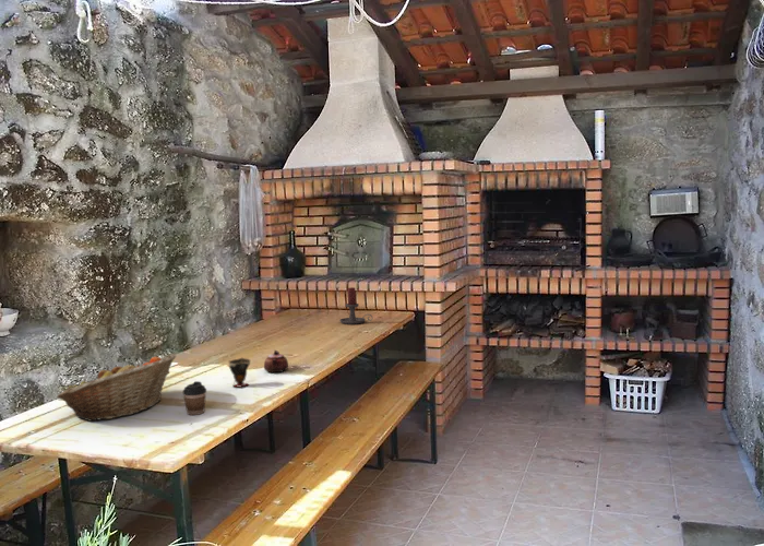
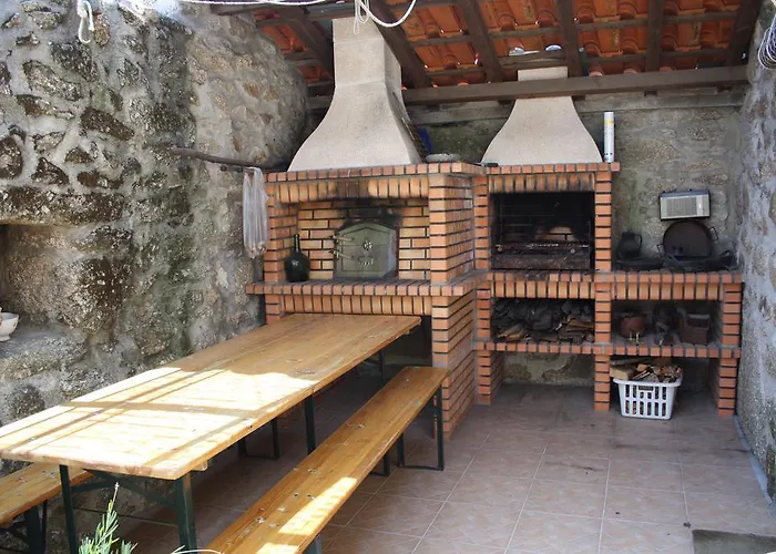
- candle holder (356, 305)
- teapot (276, 359)
- cup (239, 372)
- fruit basket (121, 383)
- coffee cup (194, 397)
